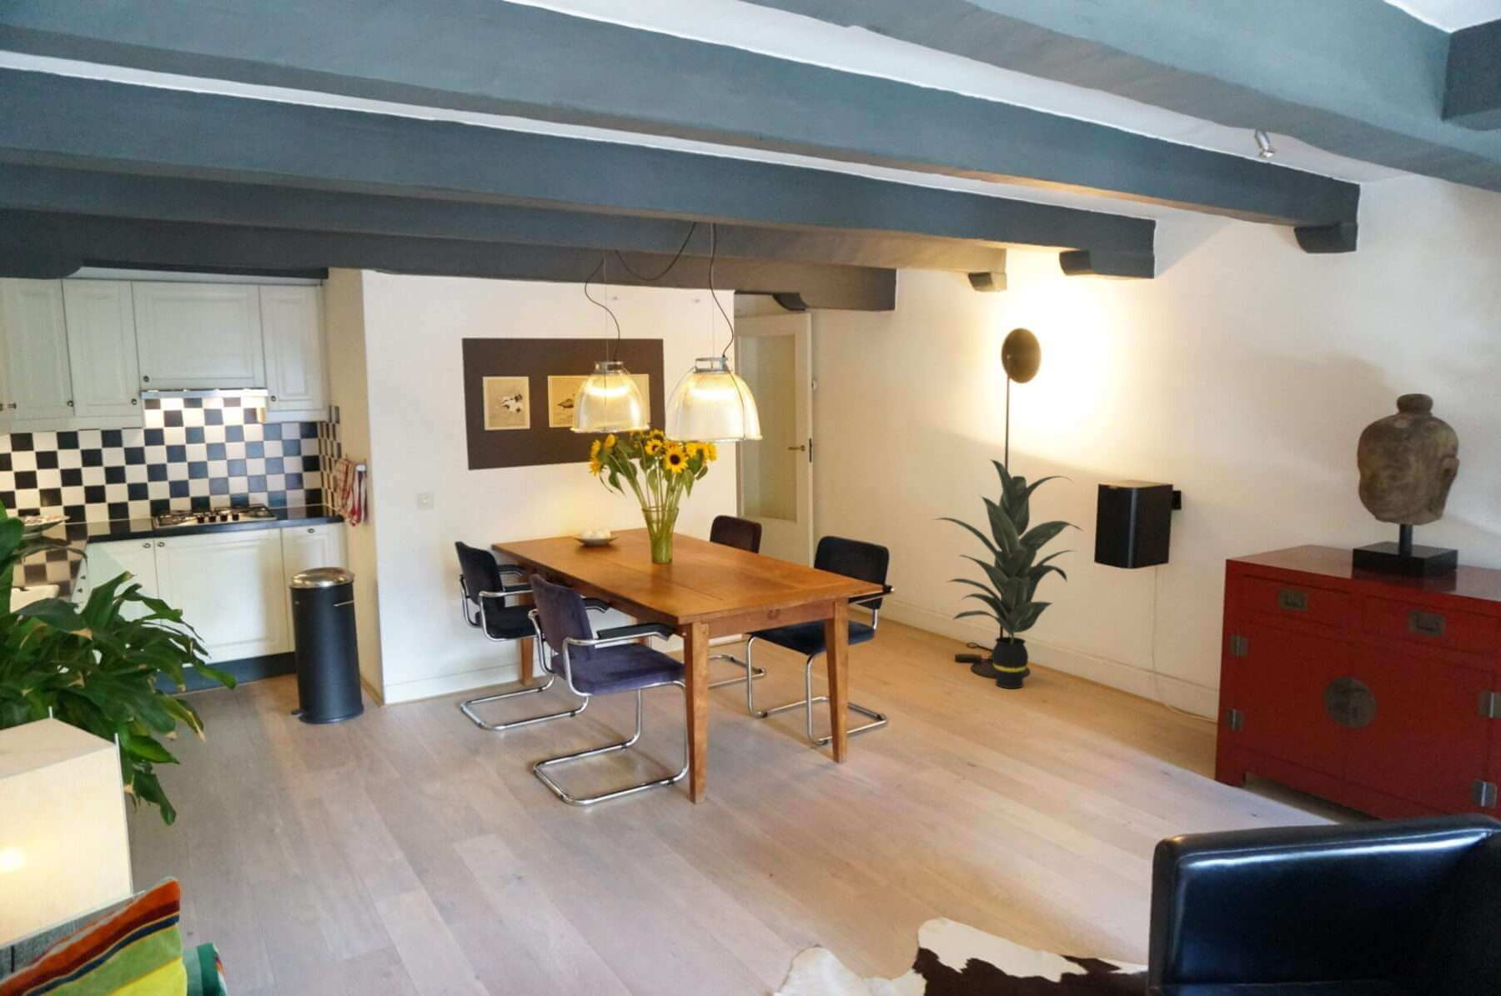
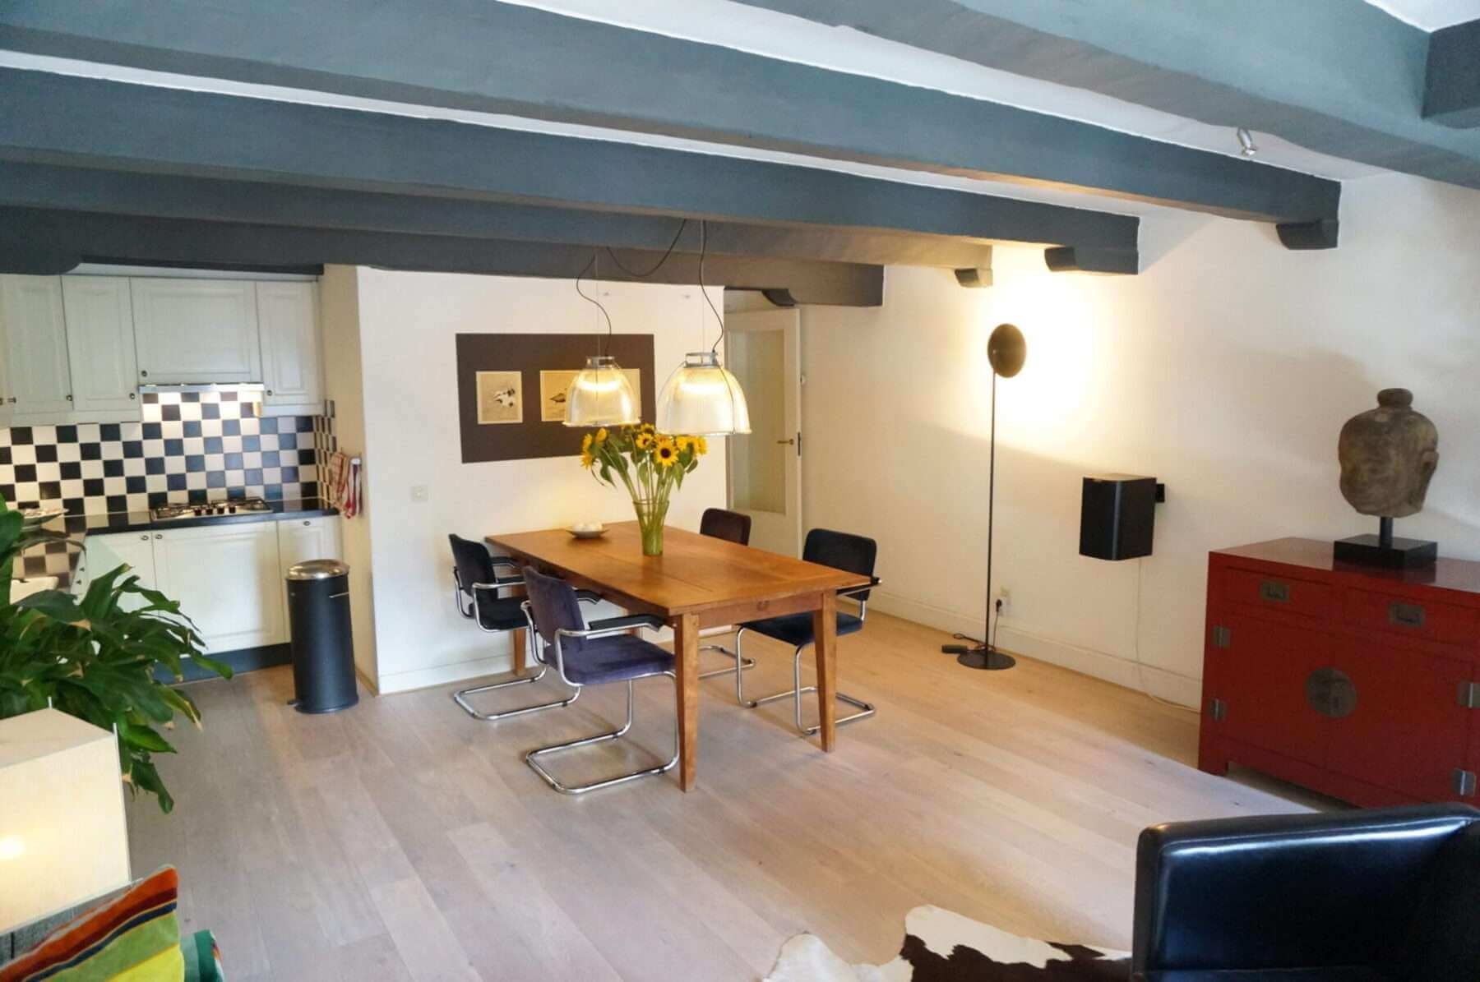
- indoor plant (1010, 572)
